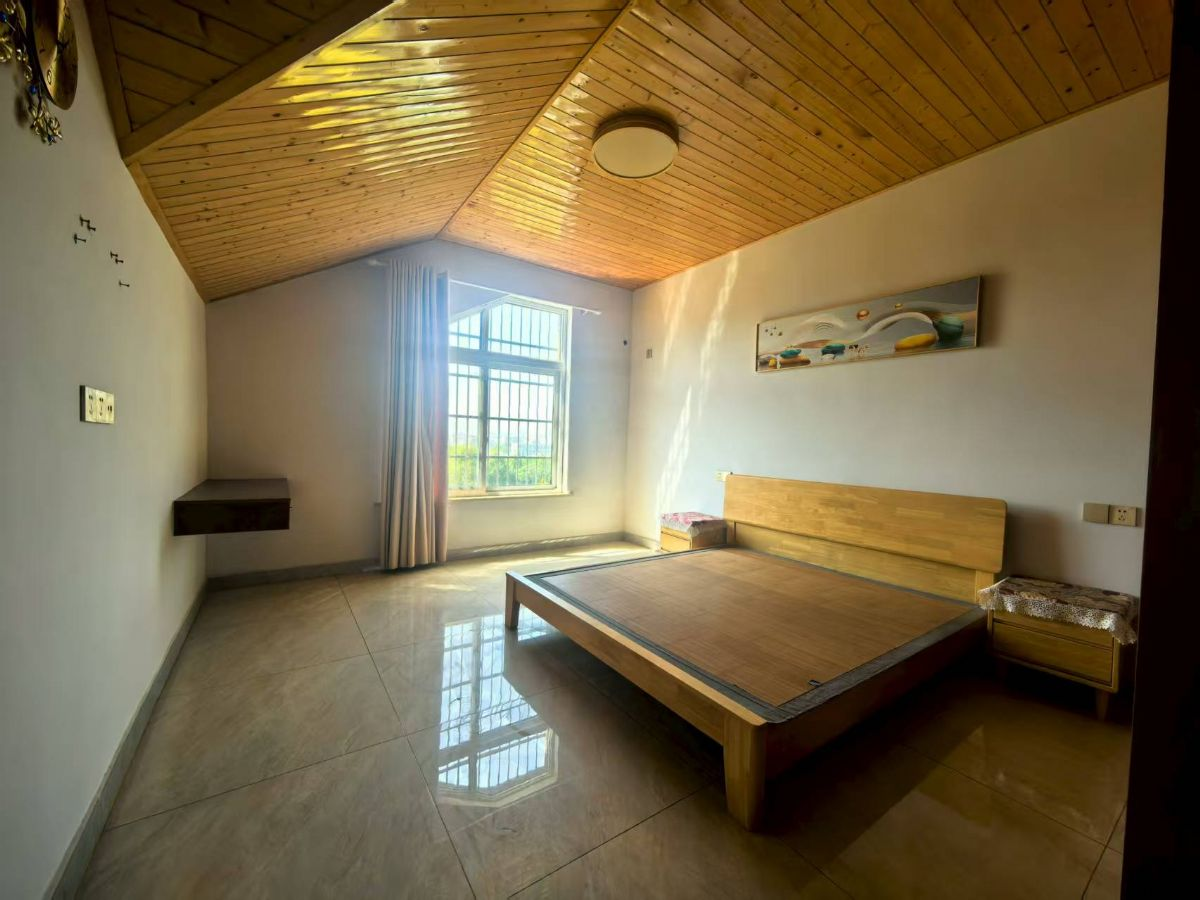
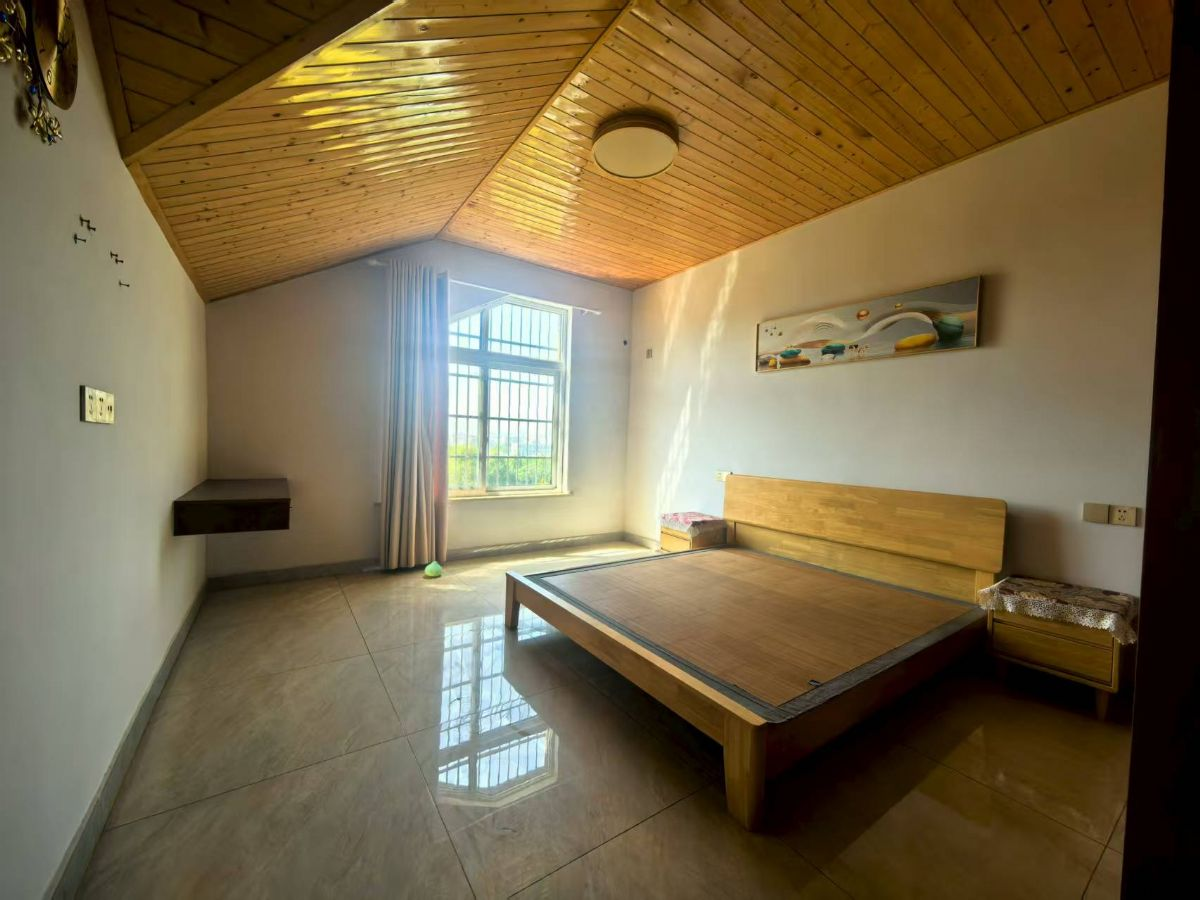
+ plush toy (433, 568)
